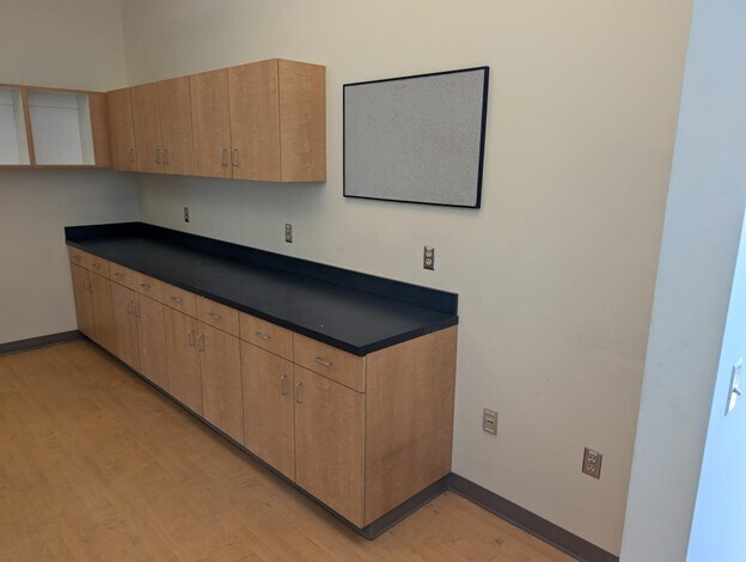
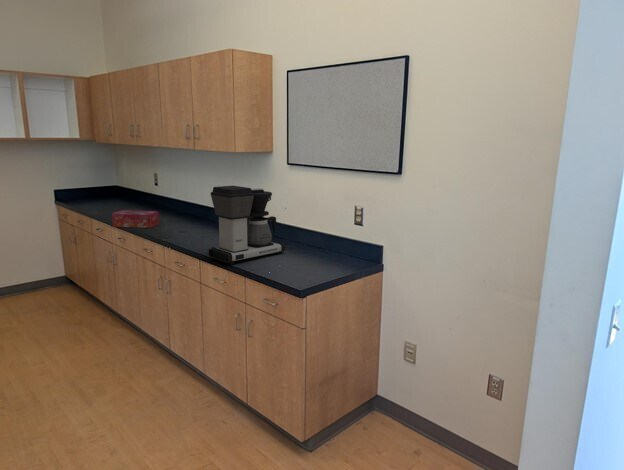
+ coffee maker (247, 220)
+ tissue box (136, 218)
